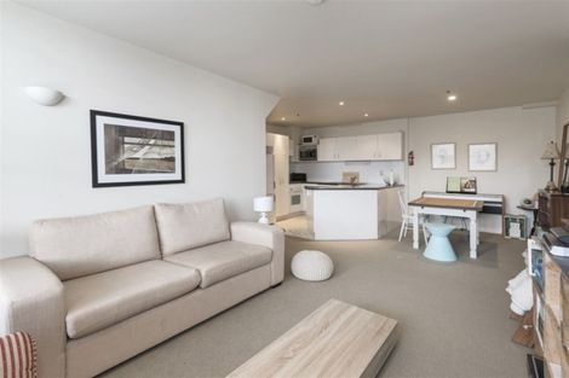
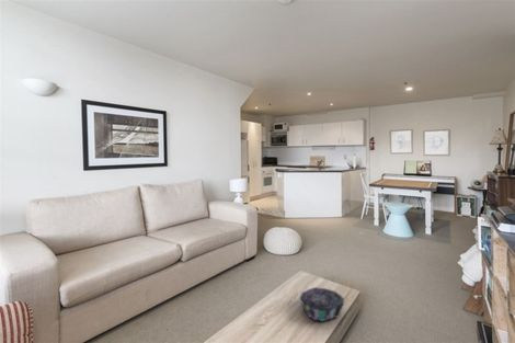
+ decorative bowl (321, 305)
